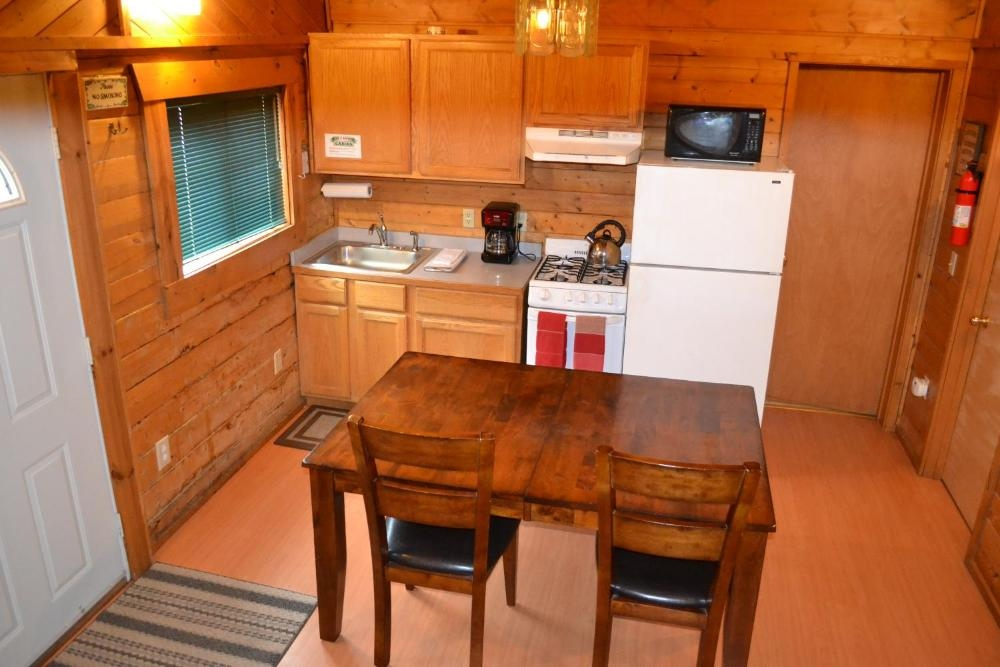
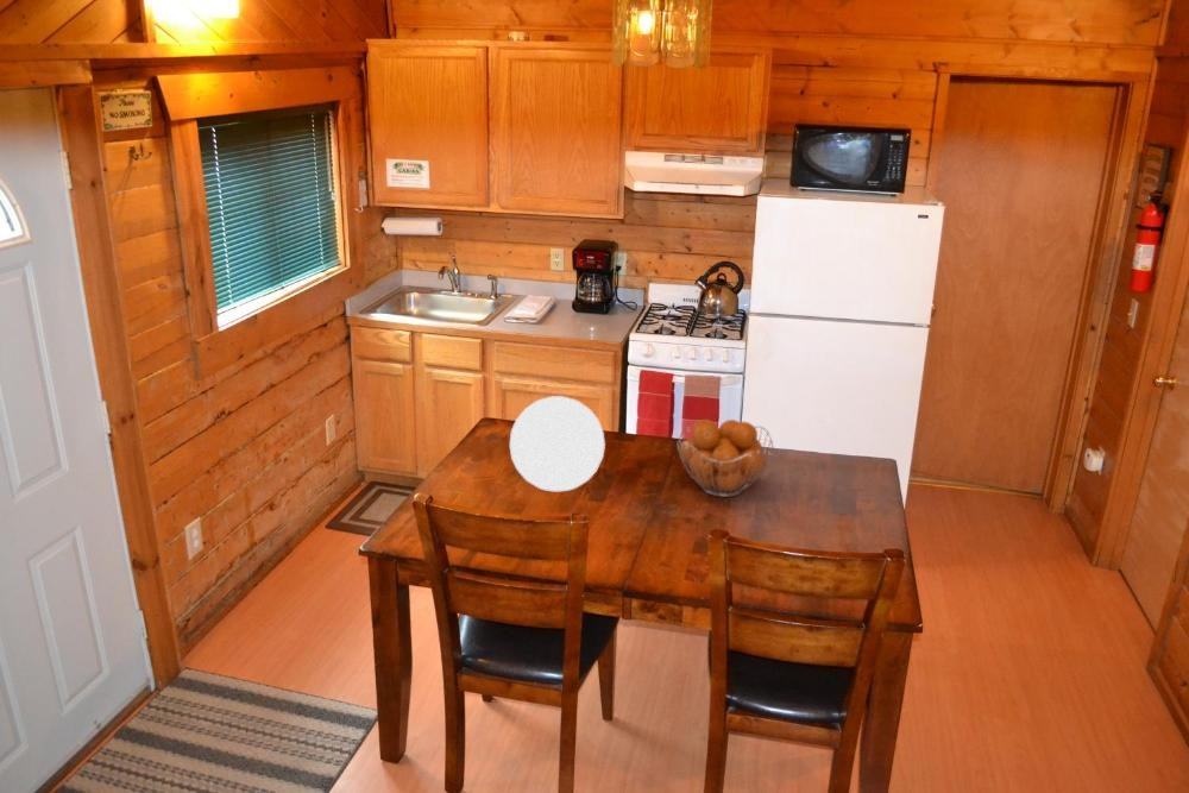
+ fruit basket (724, 455)
+ plate (556, 443)
